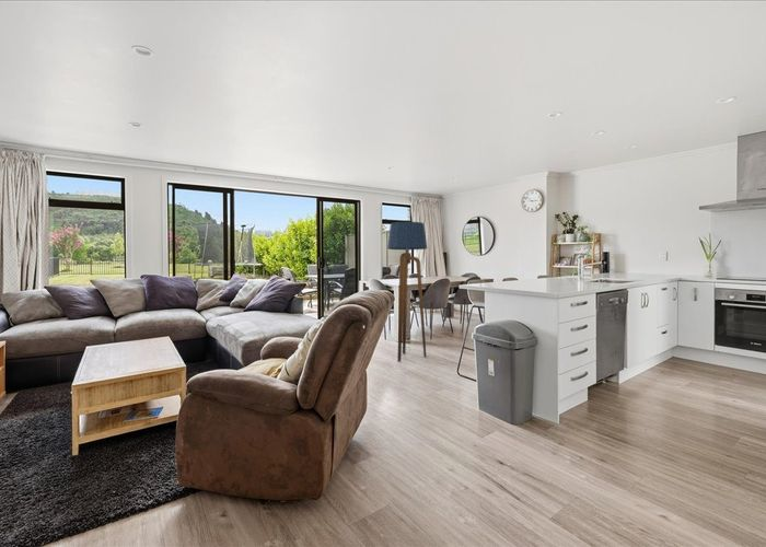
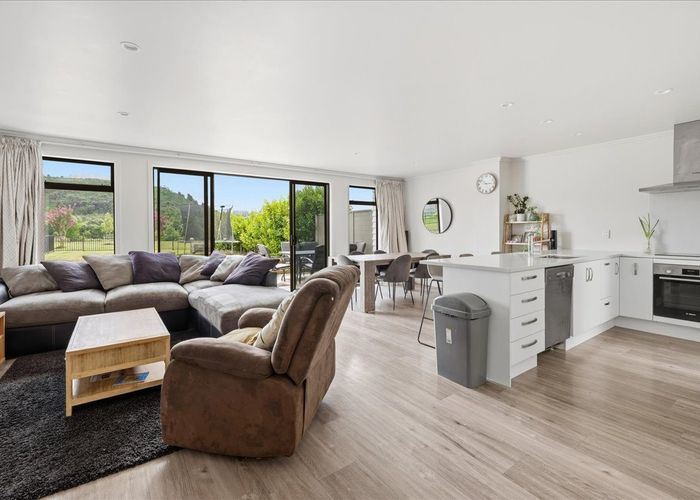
- floor lamp (406, 291)
